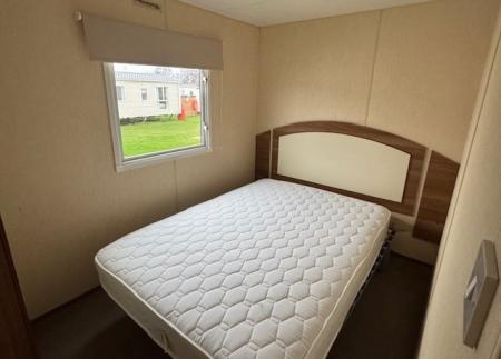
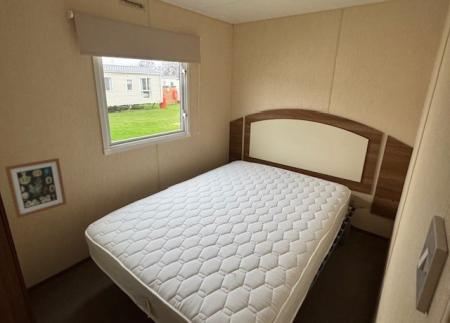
+ wall art (38, 187)
